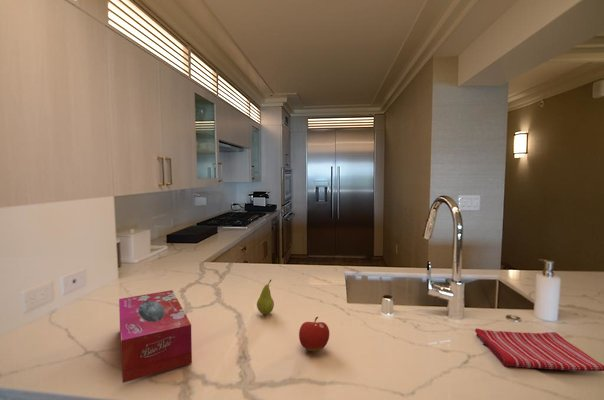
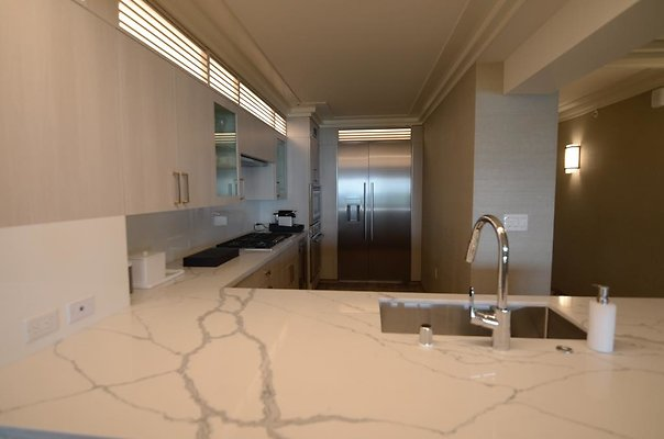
- dish towel (532, 347)
- tissue box (152, 327)
- fruit (313, 334)
- fruit (265, 296)
